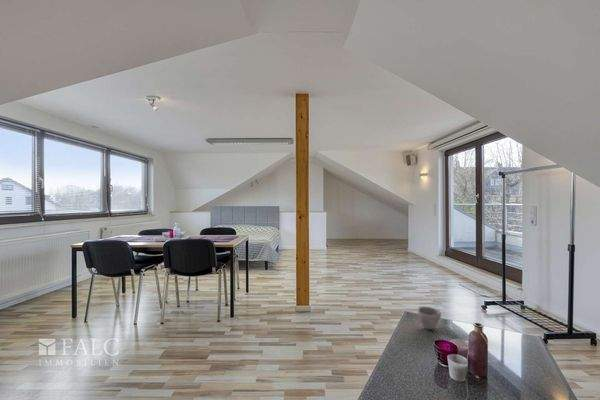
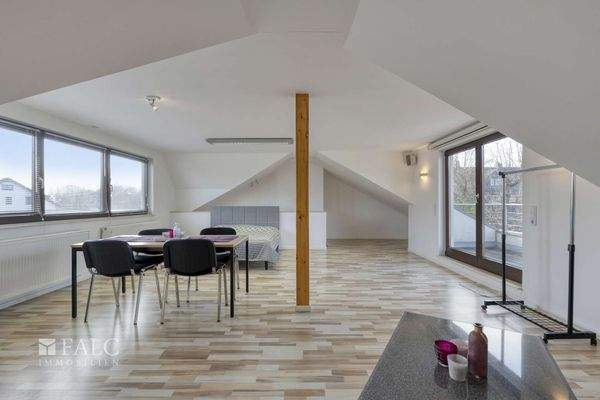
- cup (426, 317)
